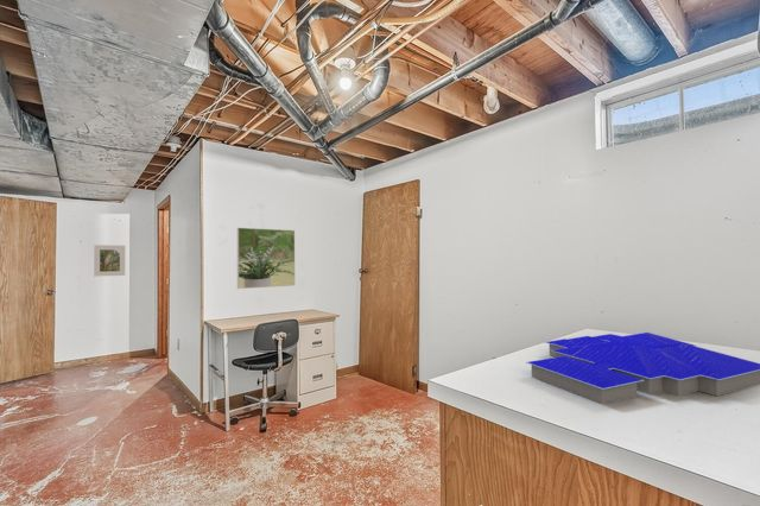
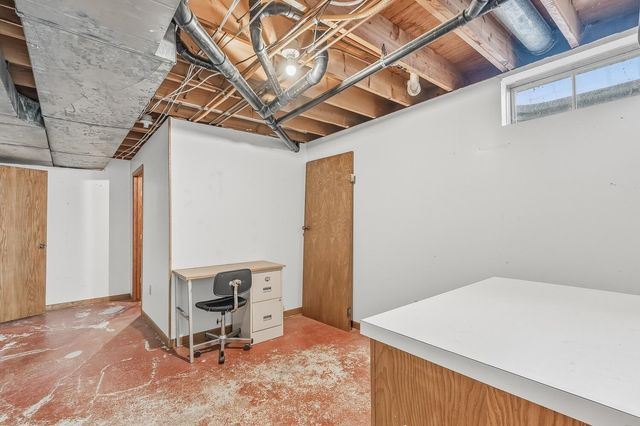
- architectural model (627, 355)
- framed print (267, 258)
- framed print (109, 260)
